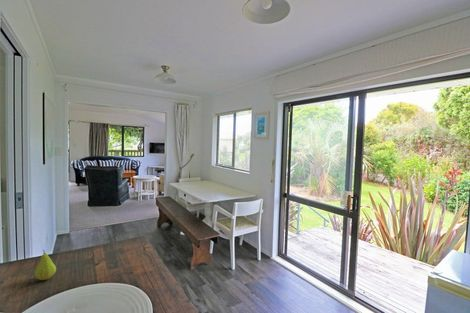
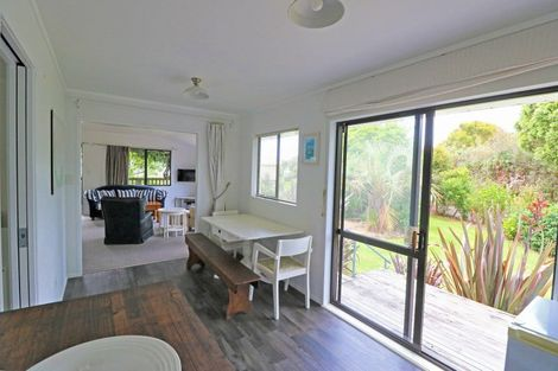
- fruit (45, 263)
